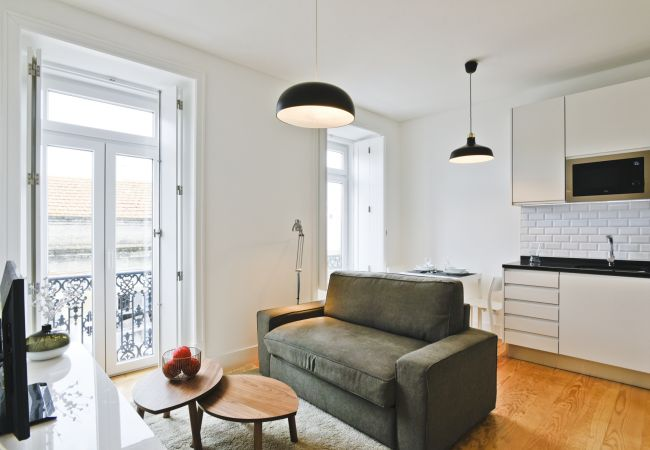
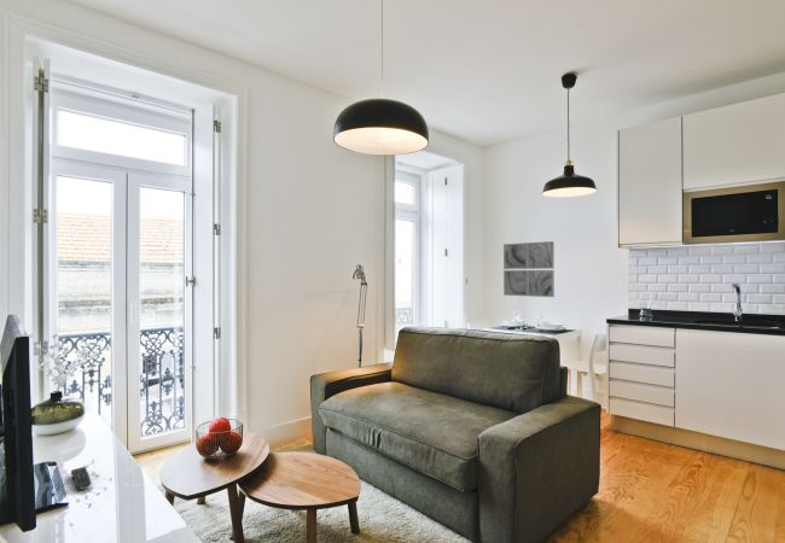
+ remote control (81, 478)
+ wall art (528, 268)
